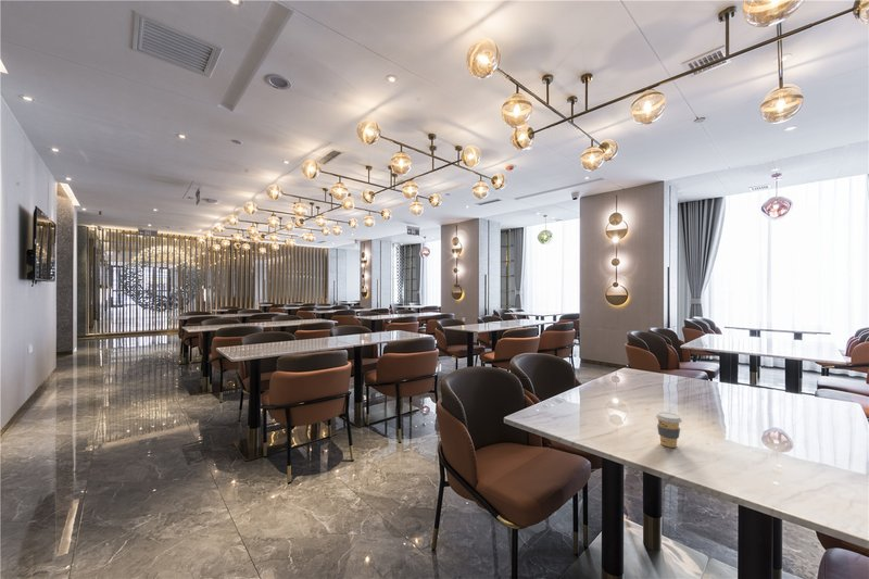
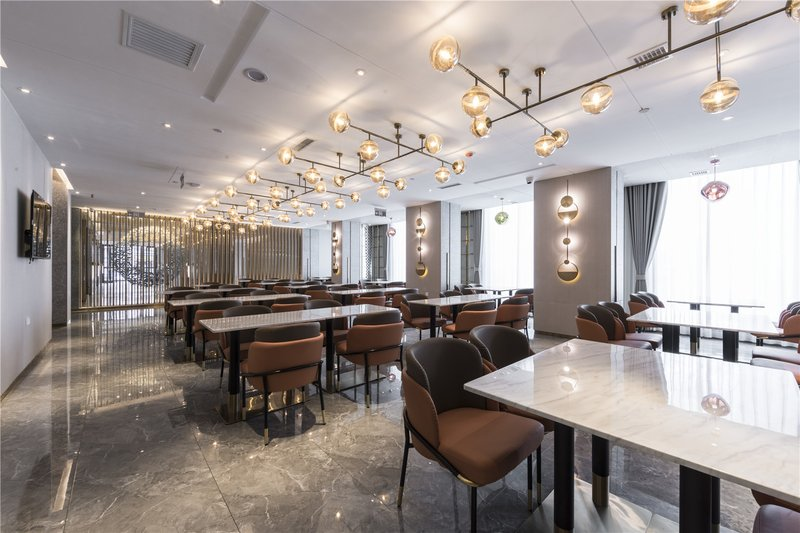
- coffee cup (668, 429)
